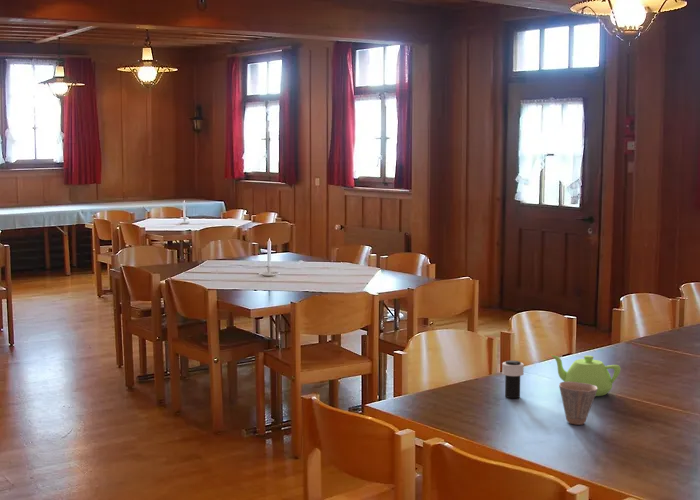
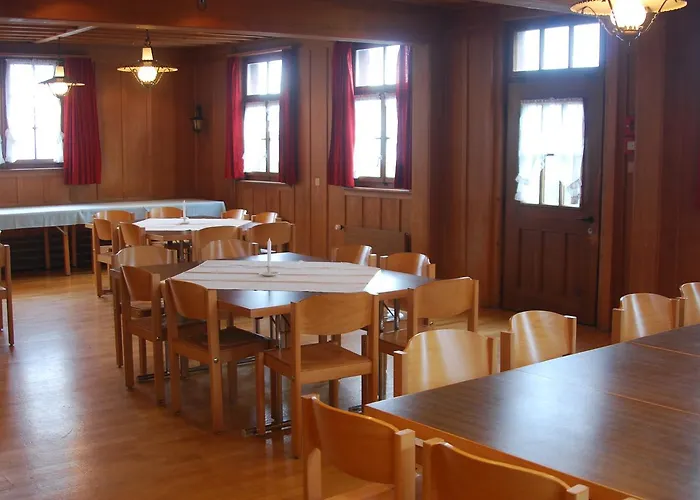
- teapot (584, 373)
- cup (577, 403)
- cup (512, 379)
